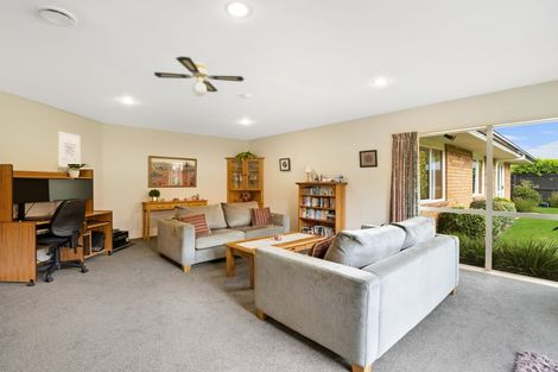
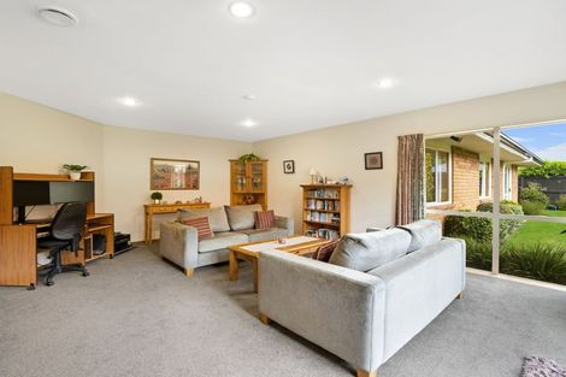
- wall art (69, 150)
- ceiling fan (199, 80)
